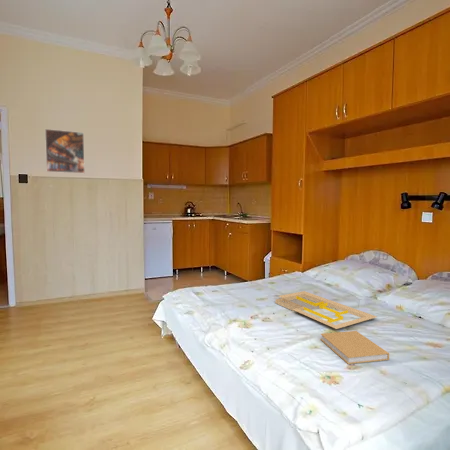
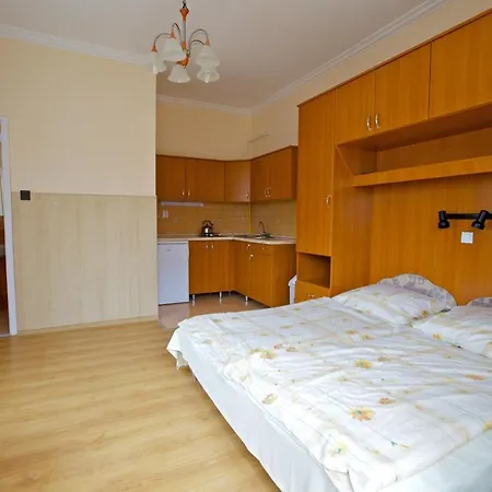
- serving tray (317, 308)
- book (352, 345)
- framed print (65, 151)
